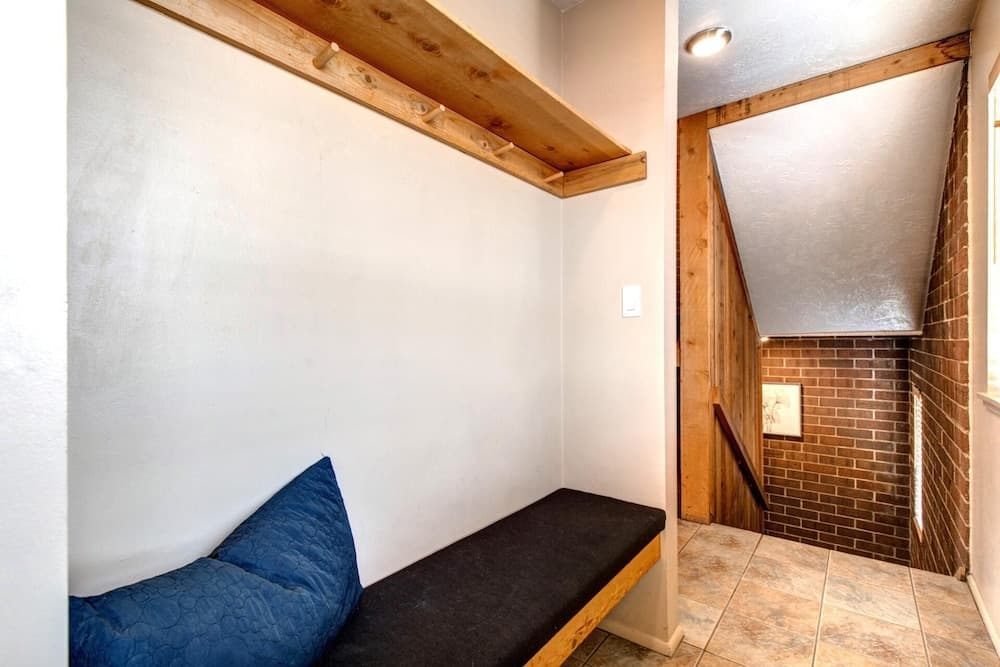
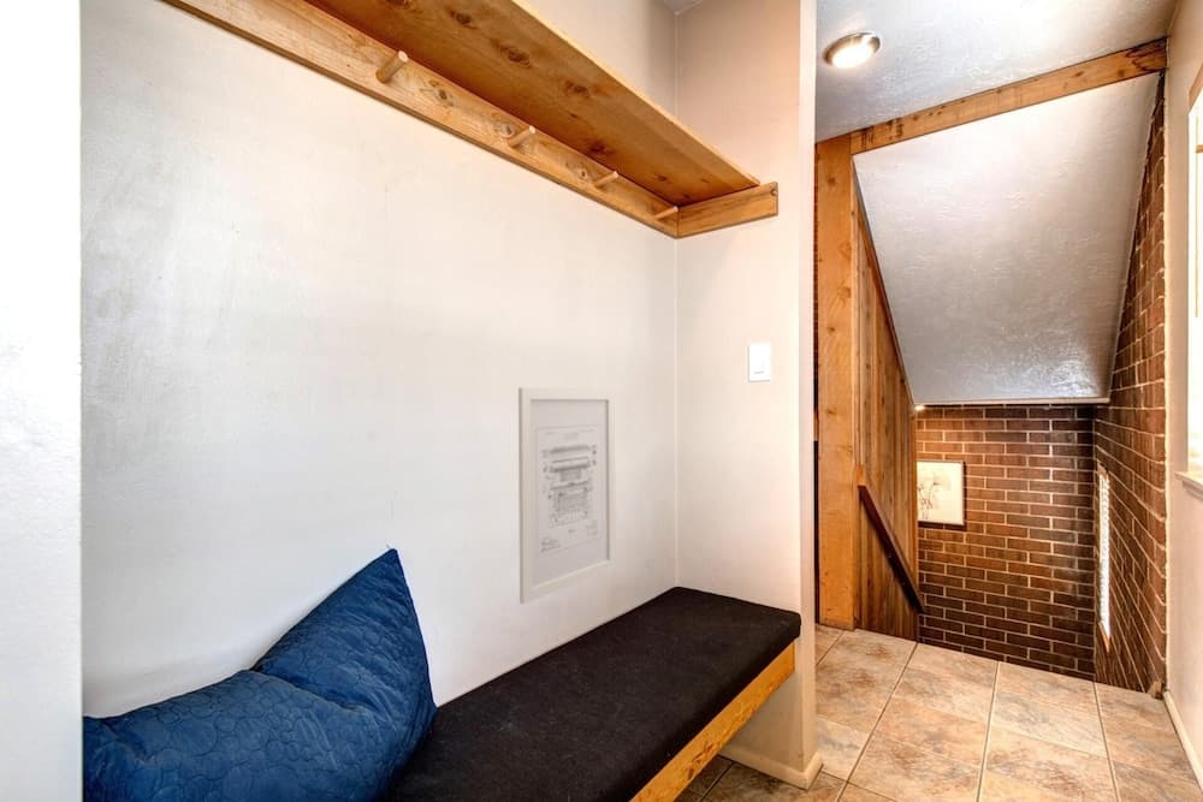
+ wall art (571, 486)
